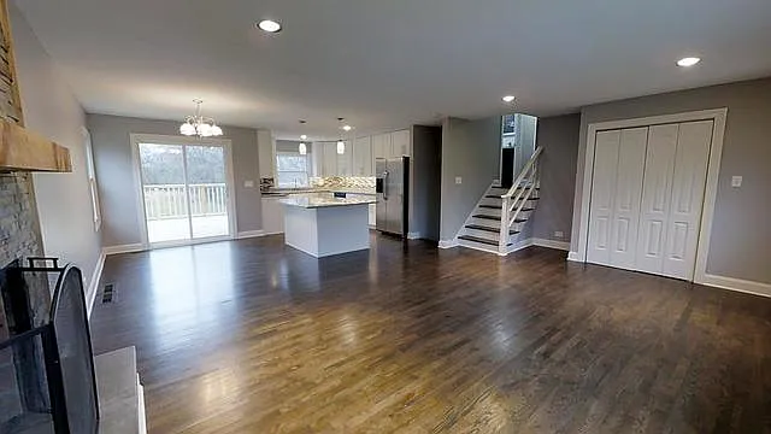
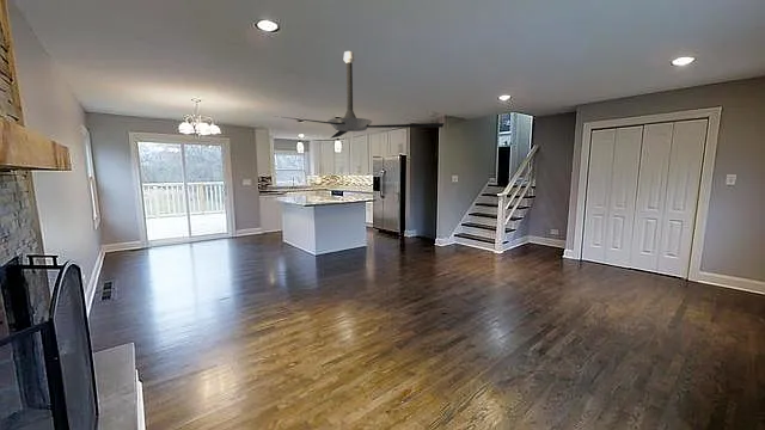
+ ceiling fan (351, 93)
